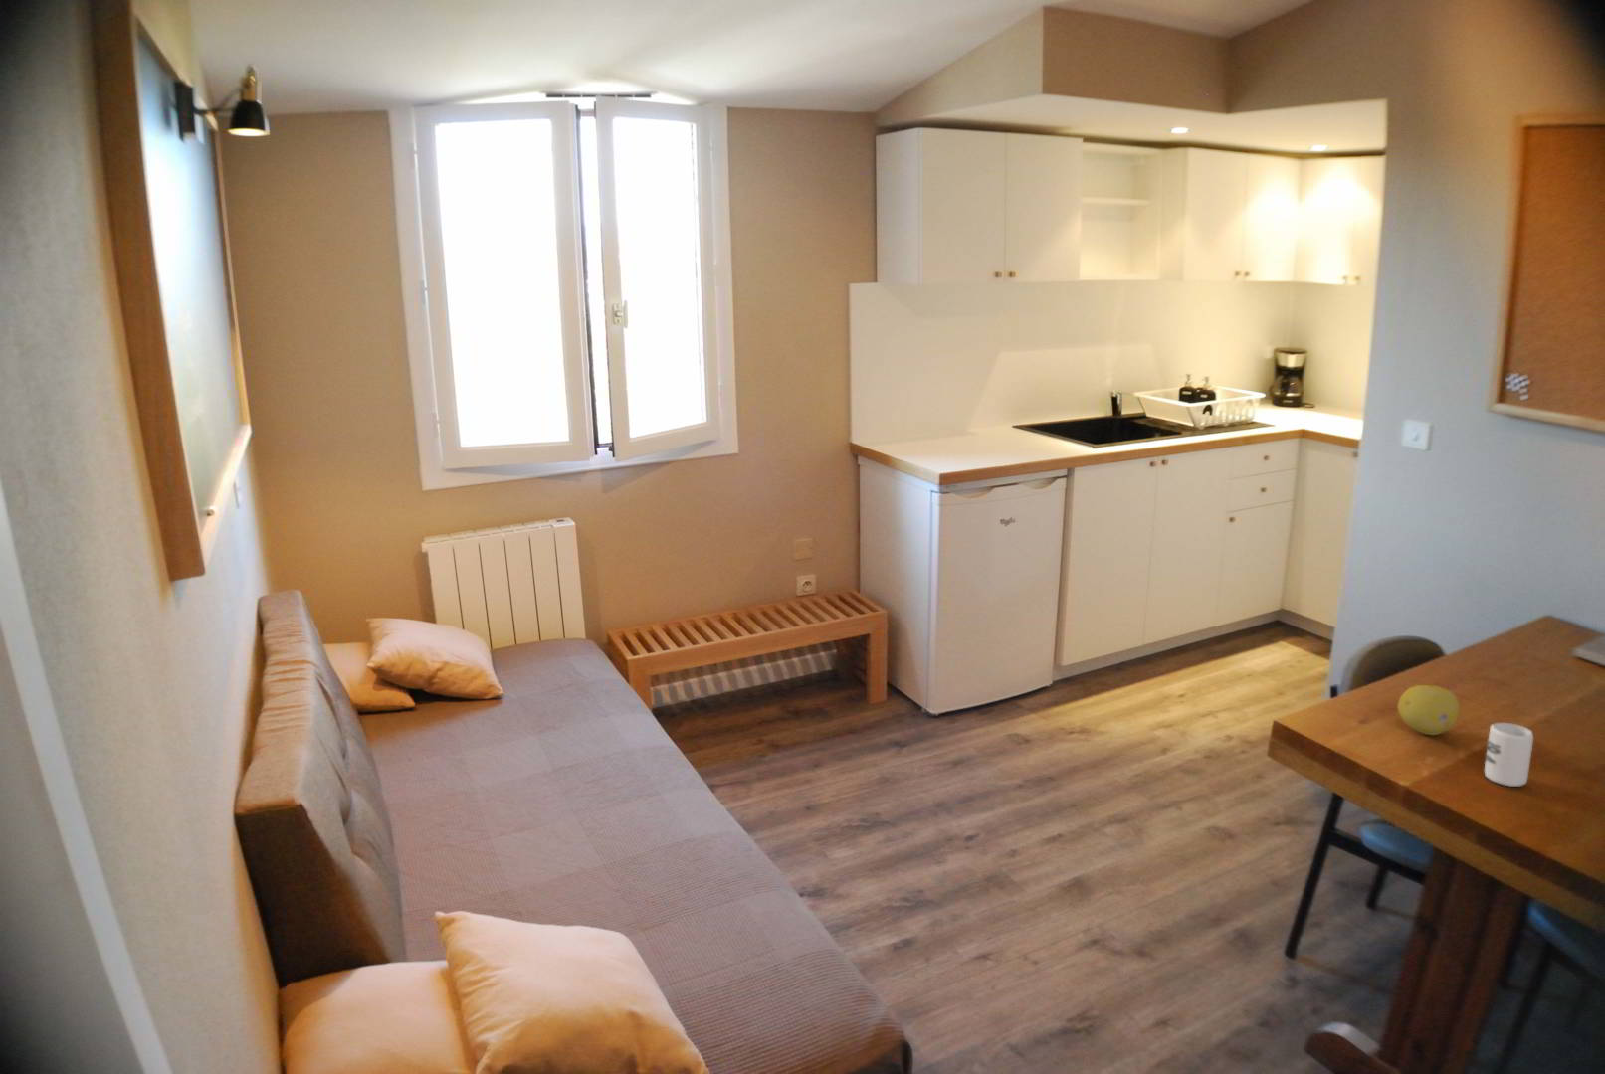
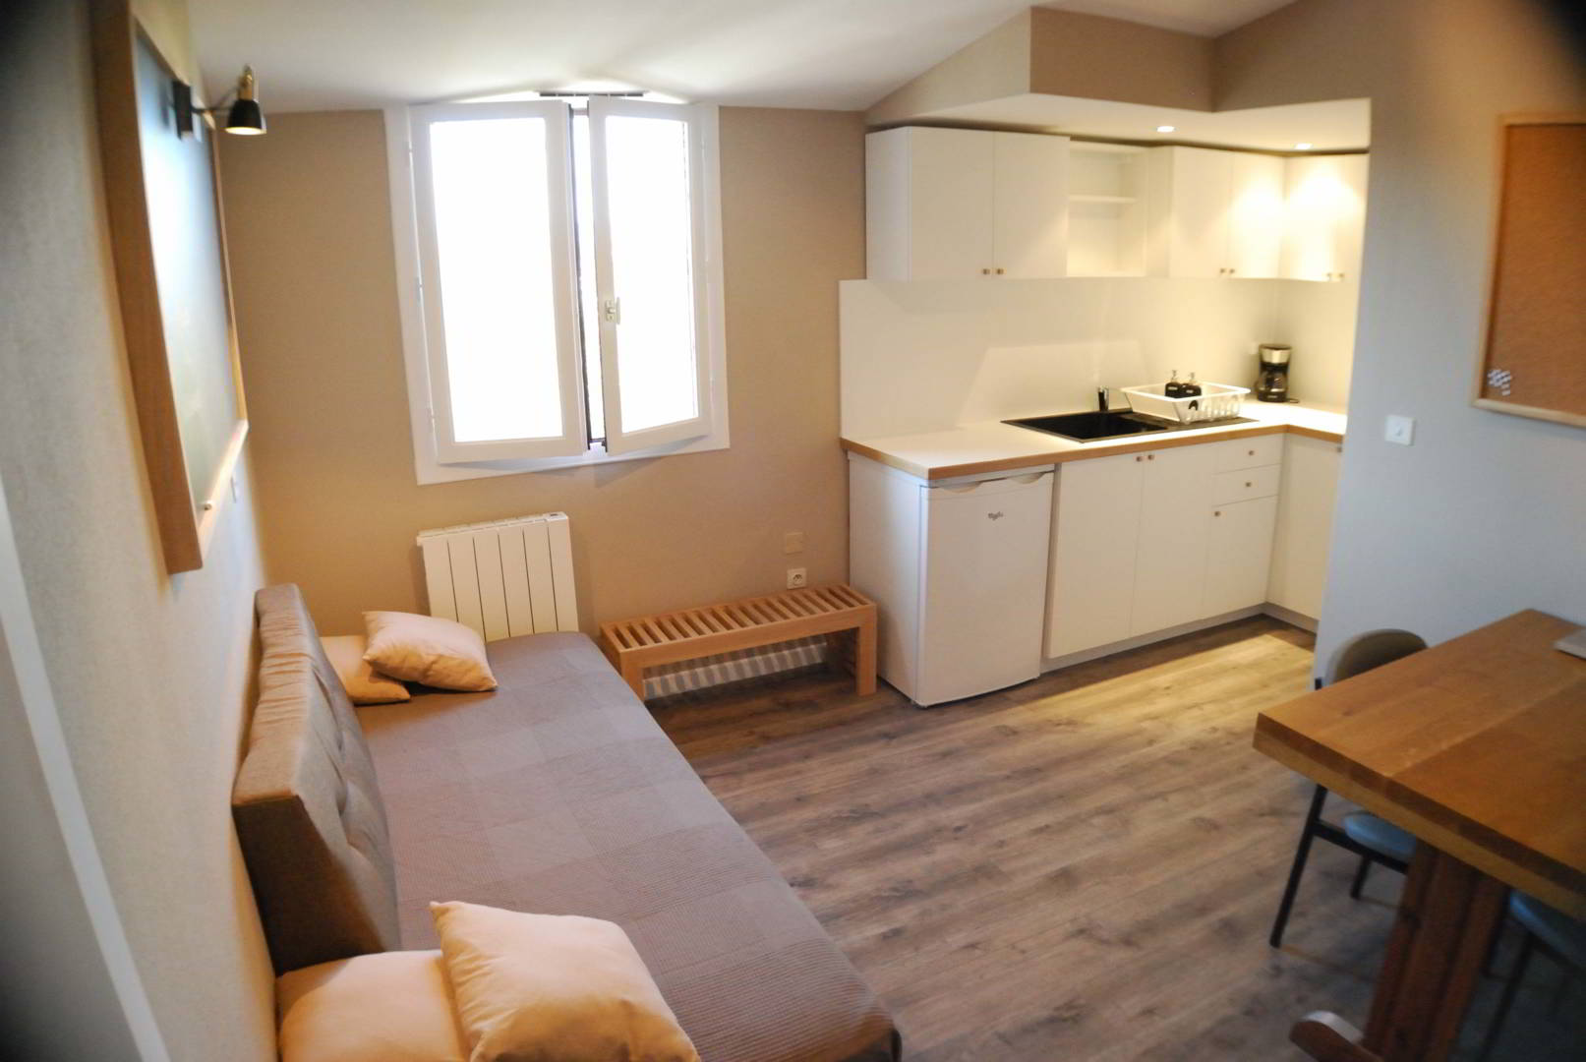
- cup (1508, 754)
- fruit (1427, 708)
